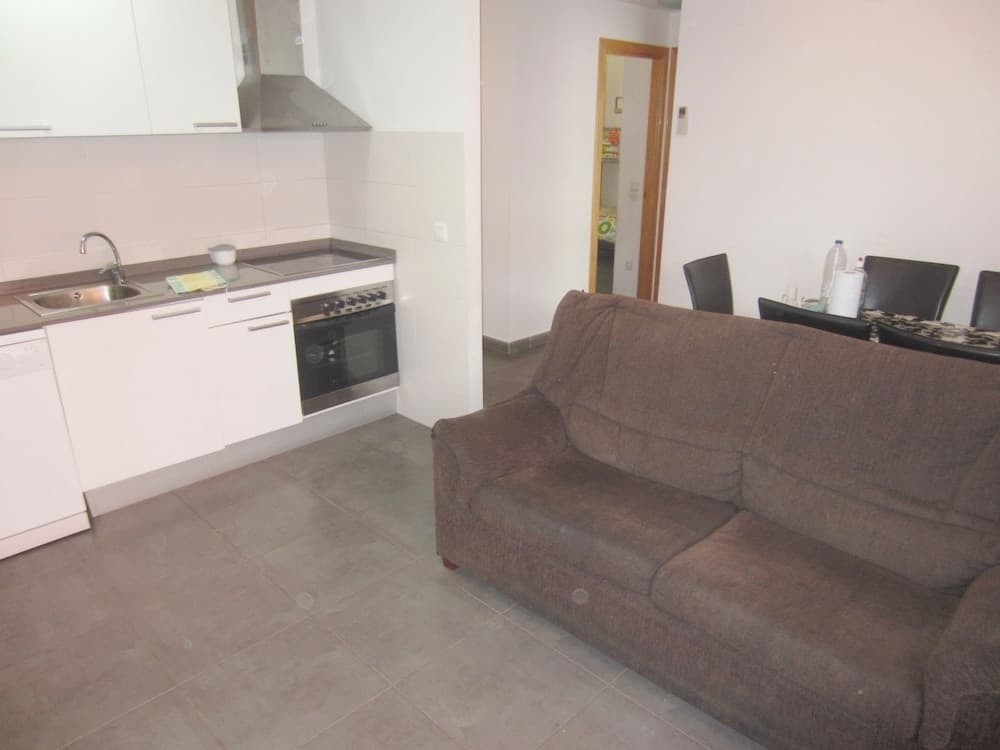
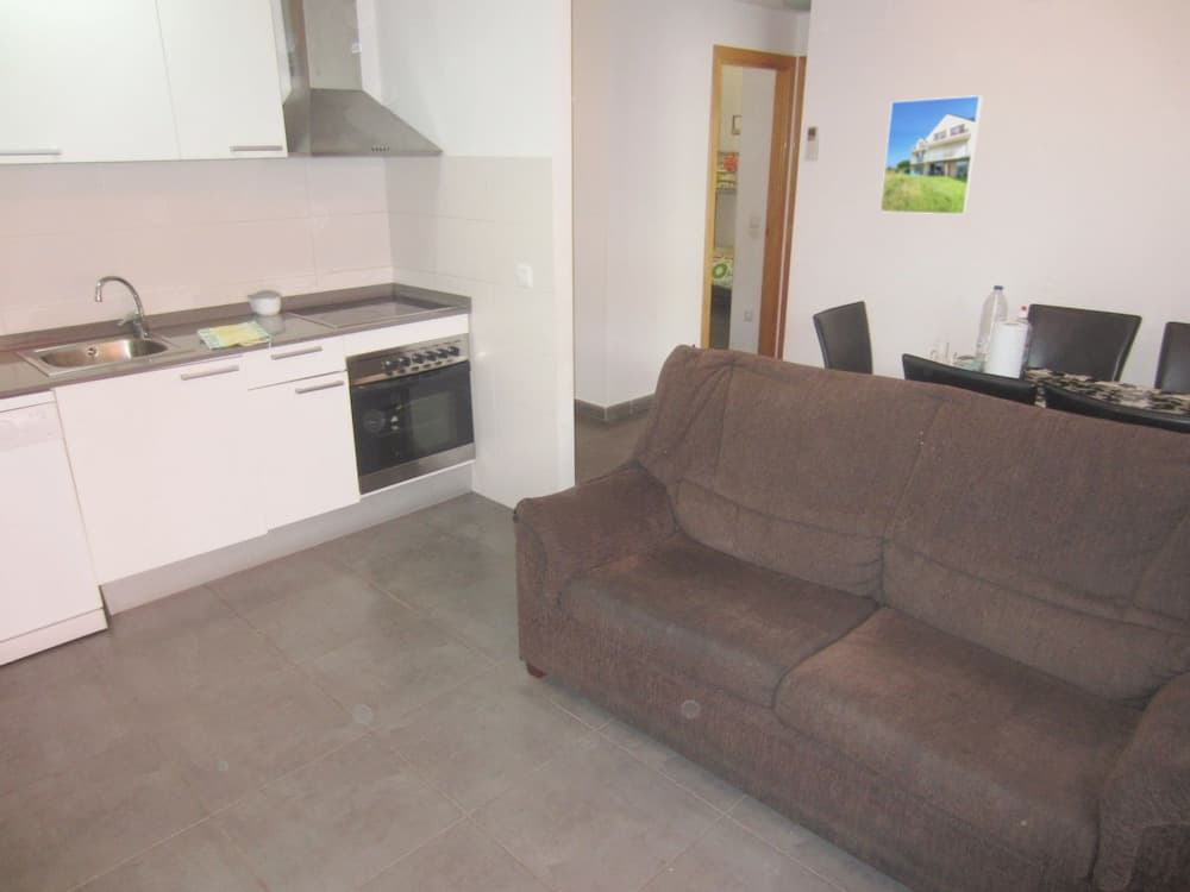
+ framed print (928, 157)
